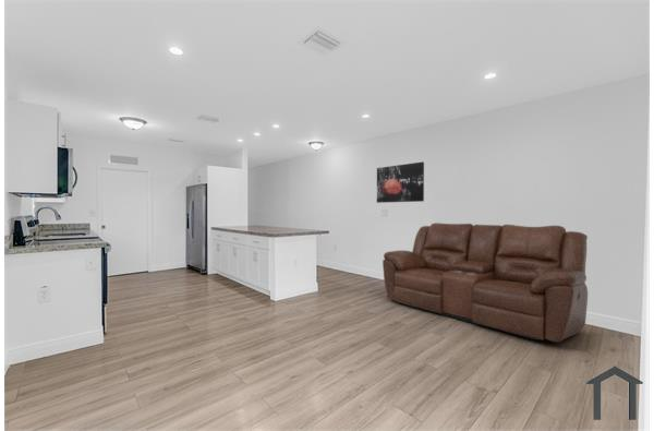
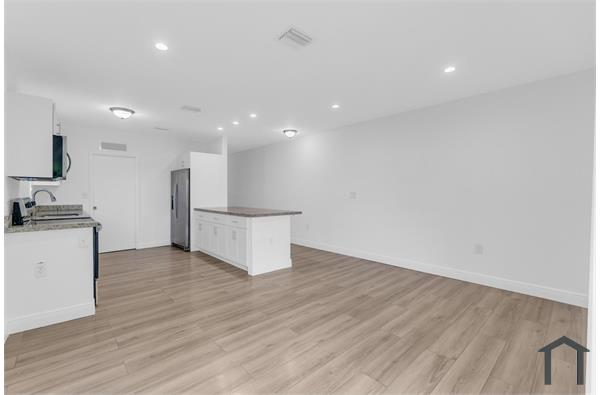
- wall art (398, 183)
- sofa (473, 267)
